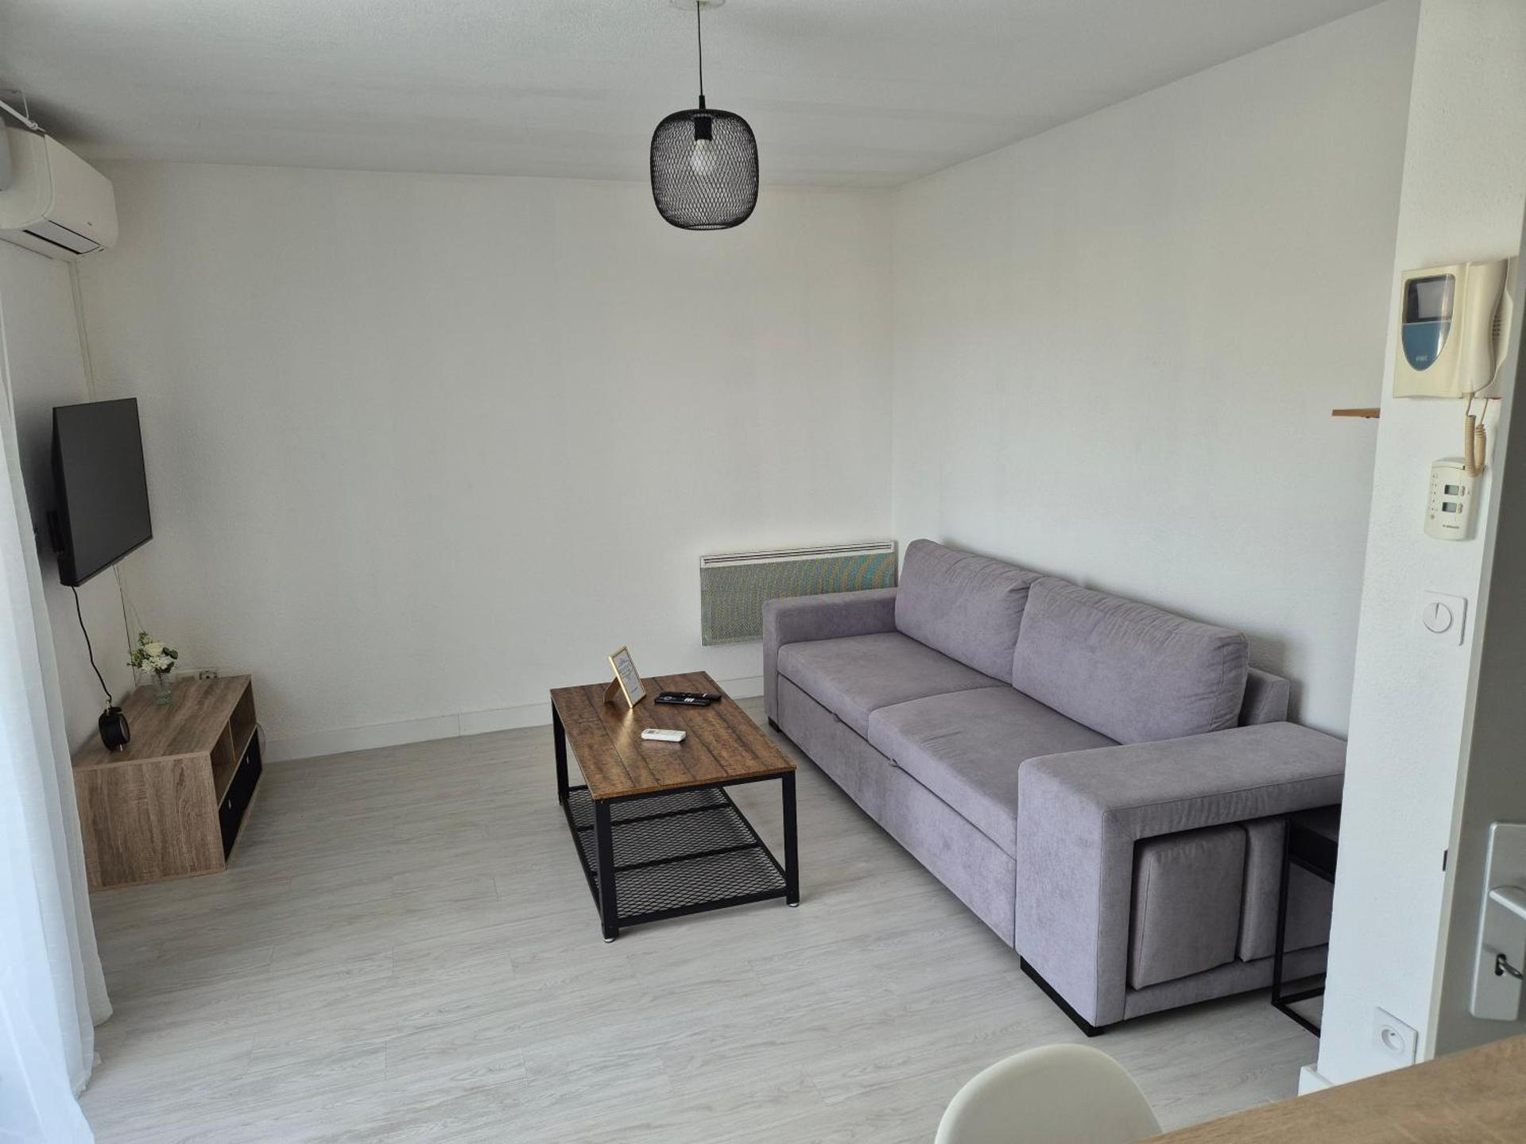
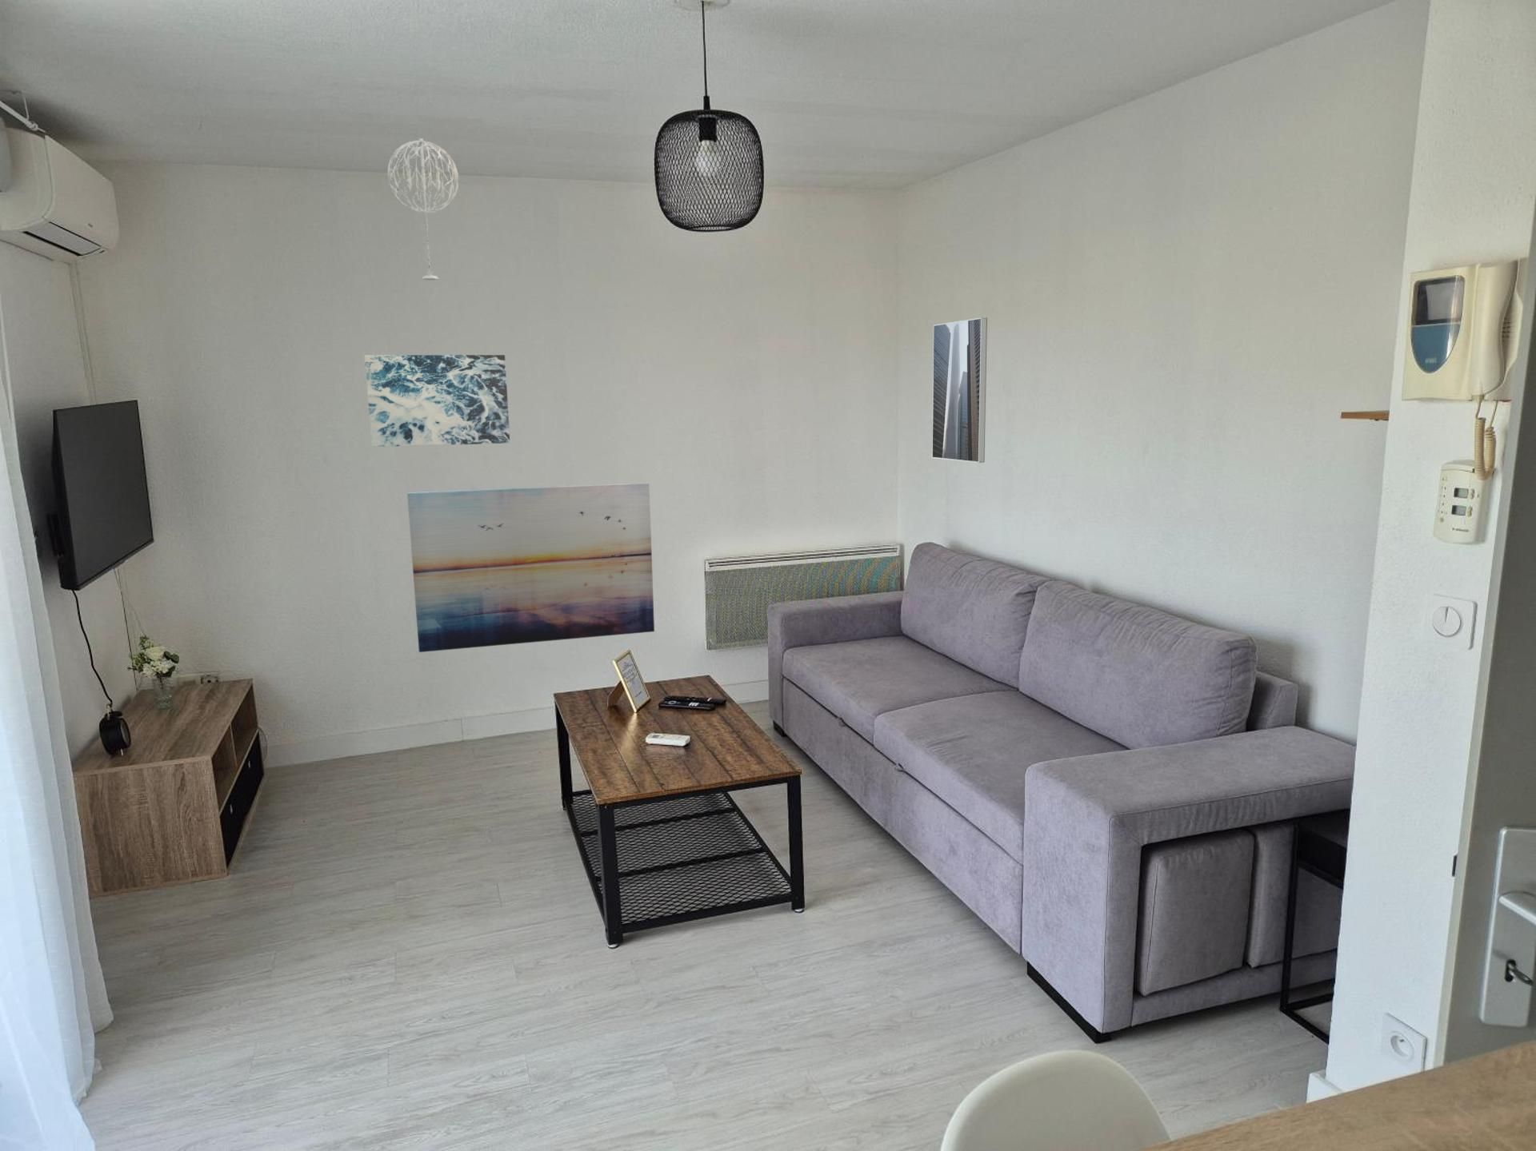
+ wall art (536, 565)
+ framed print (958, 391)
+ wall art (438, 400)
+ pendant light (426, 209)
